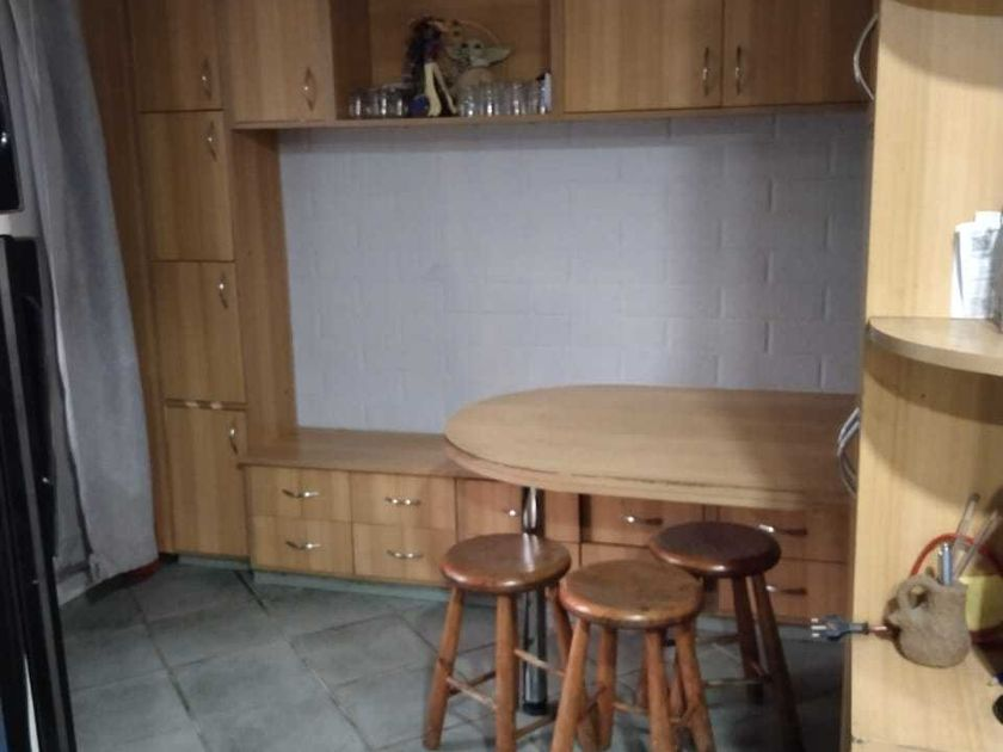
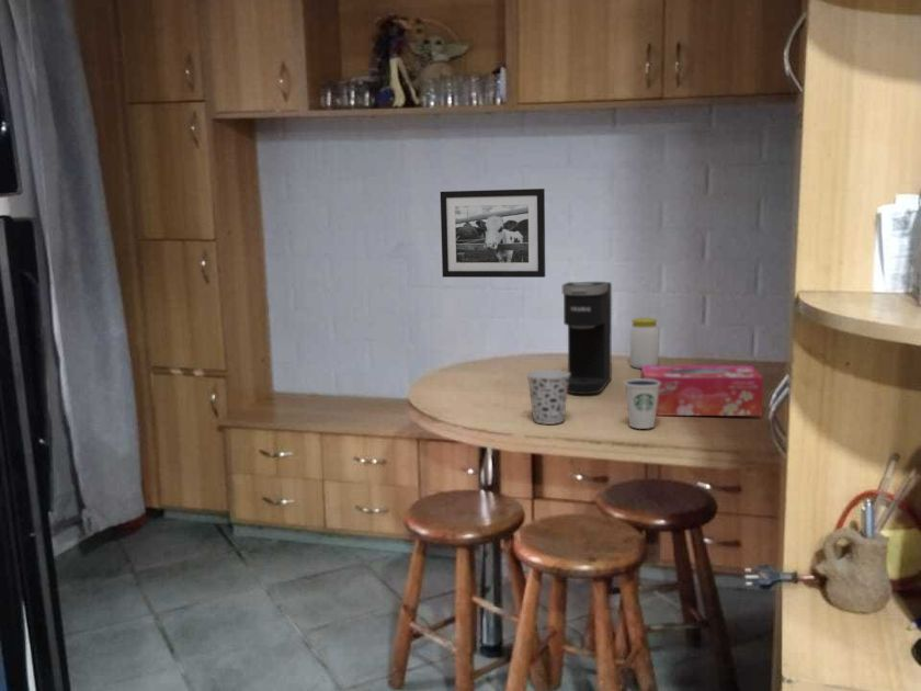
+ jar (644, 342)
+ dixie cup (641, 404)
+ tissue box (698, 389)
+ cup (548, 397)
+ picture frame (492, 234)
+ coffee maker (588, 333)
